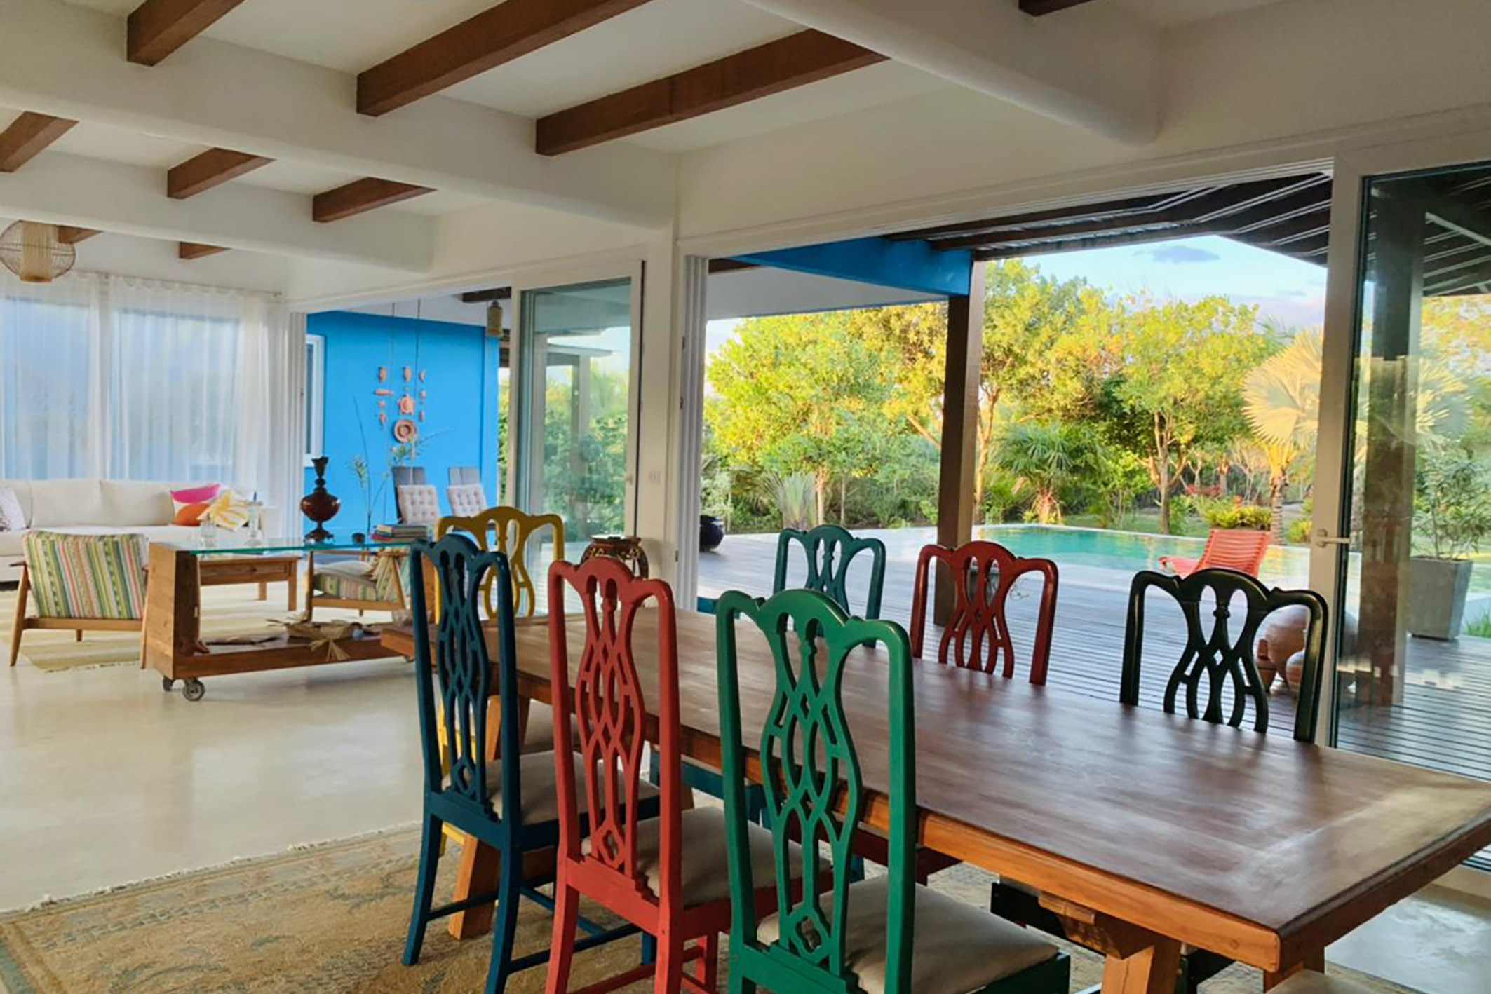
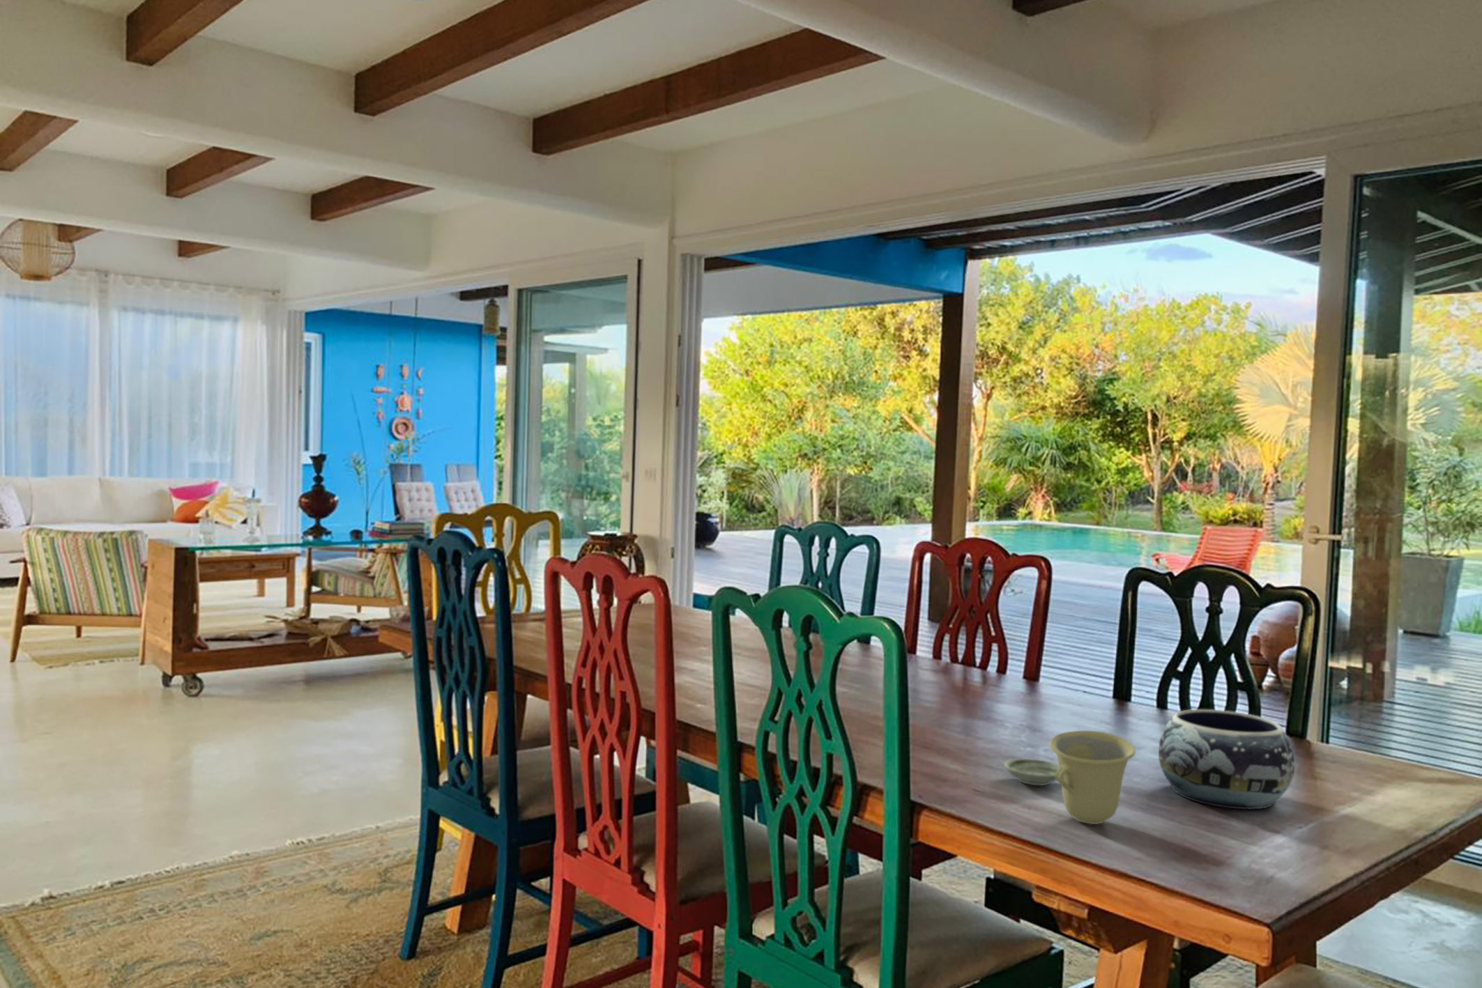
+ saucer (1034, 773)
+ decorative bowl (1225, 758)
+ cup (1091, 781)
